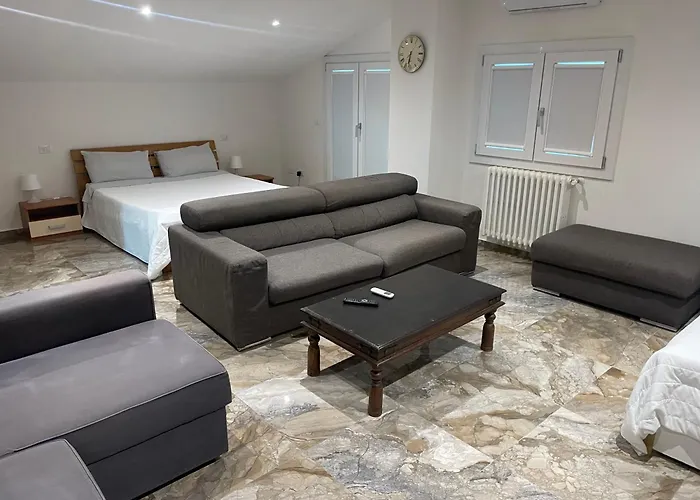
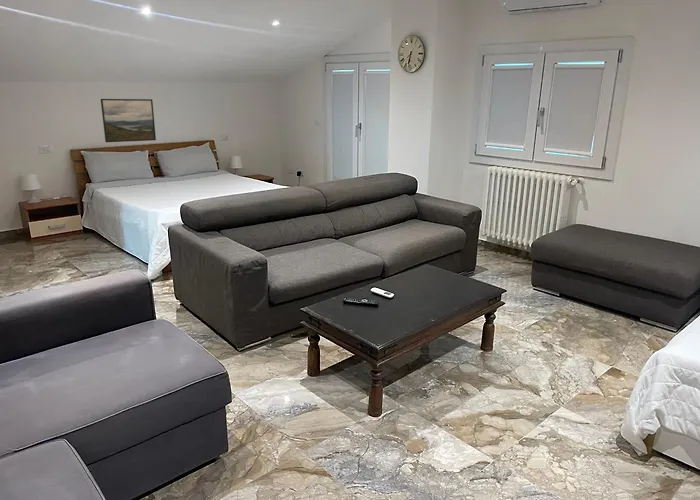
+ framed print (129, 120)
